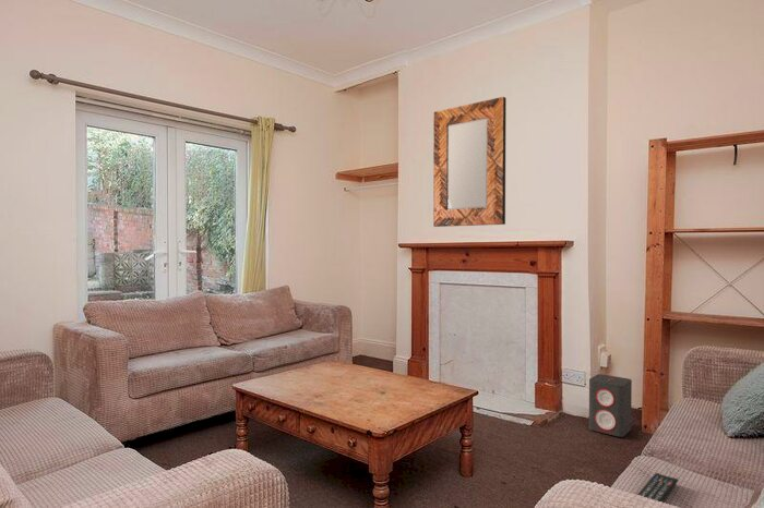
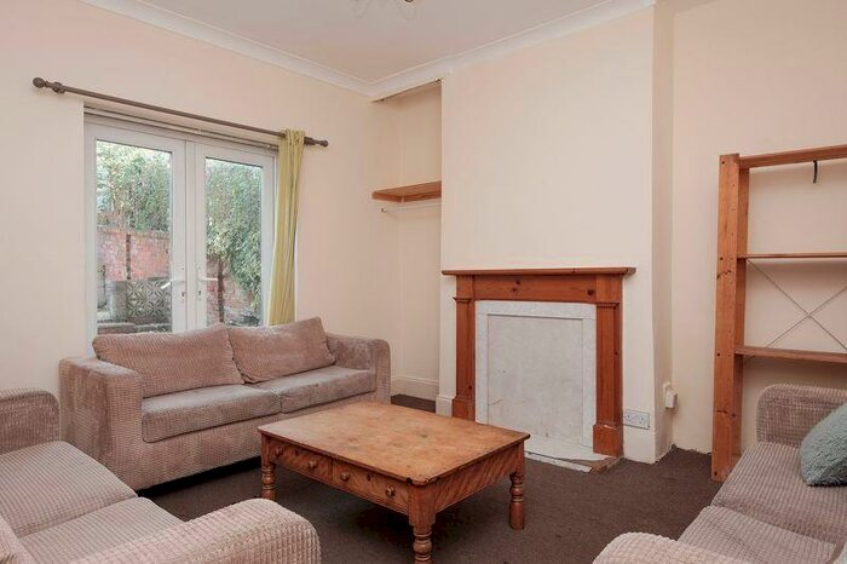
- remote control (656, 492)
- speaker (610, 403)
- home mirror (467, 165)
